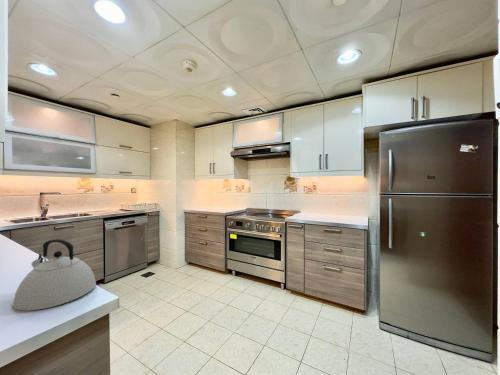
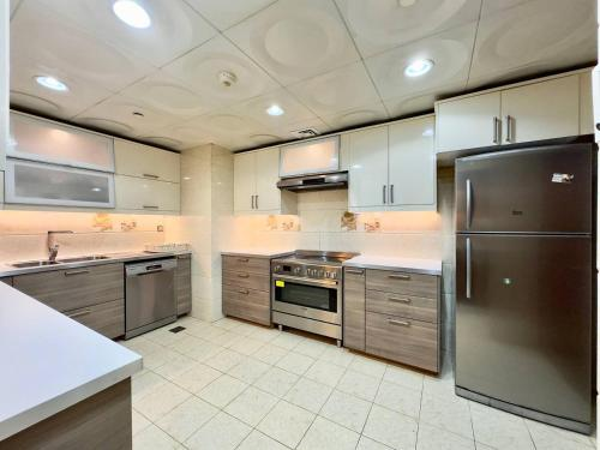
- kettle (57, 266)
